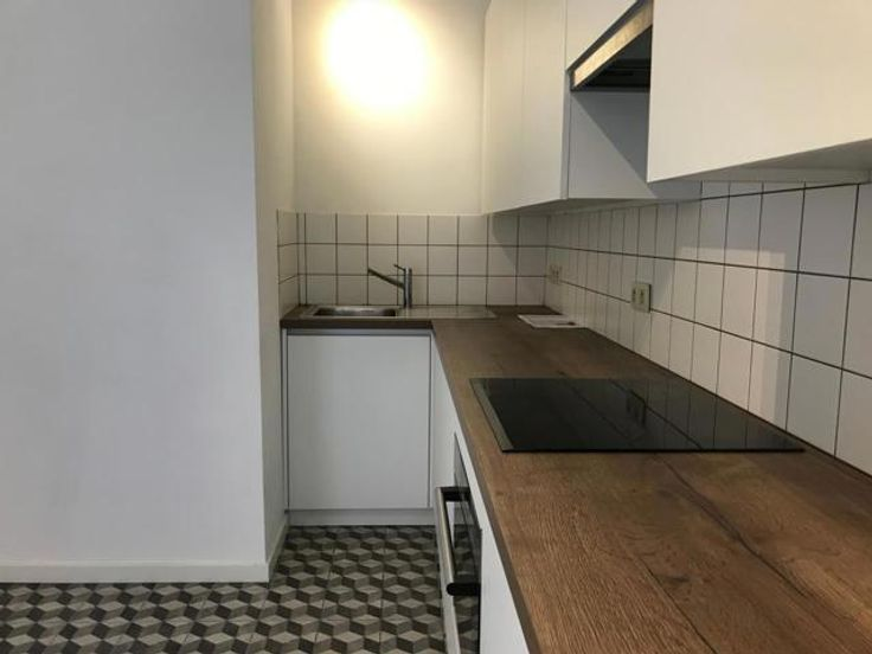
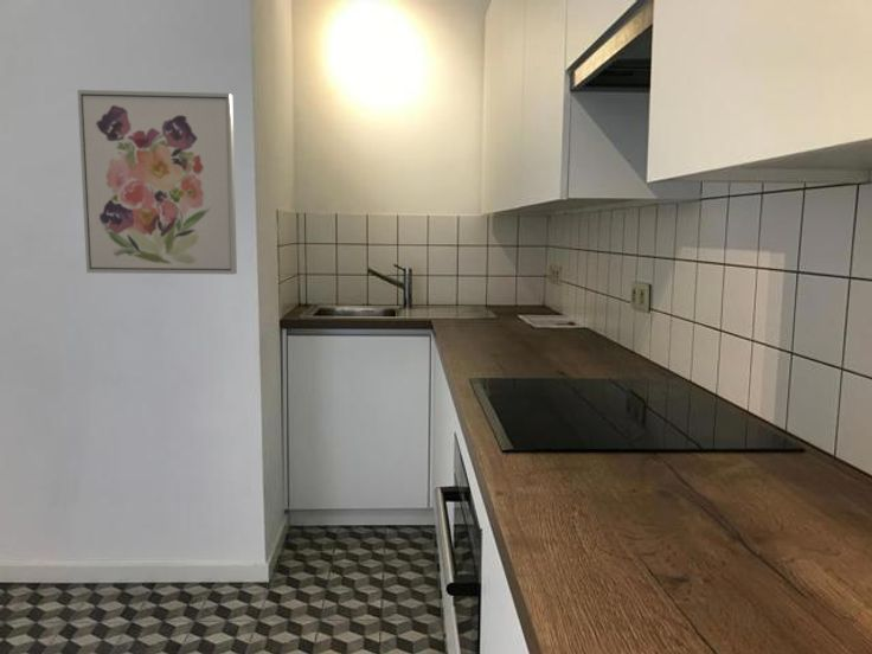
+ wall art (159, 184)
